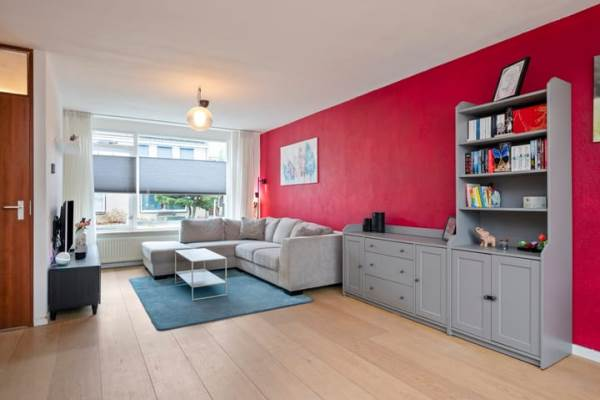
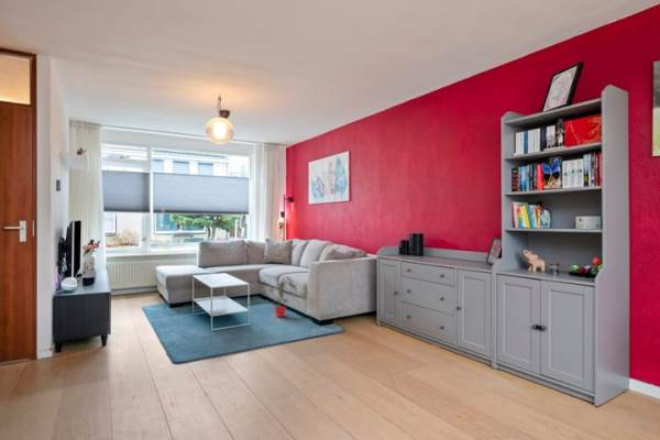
+ potted plant (279, 296)
